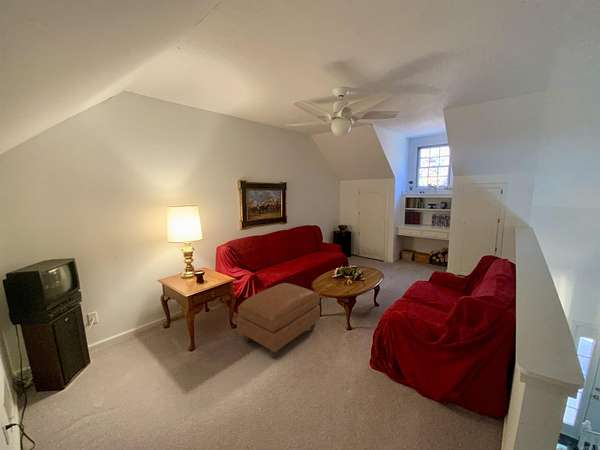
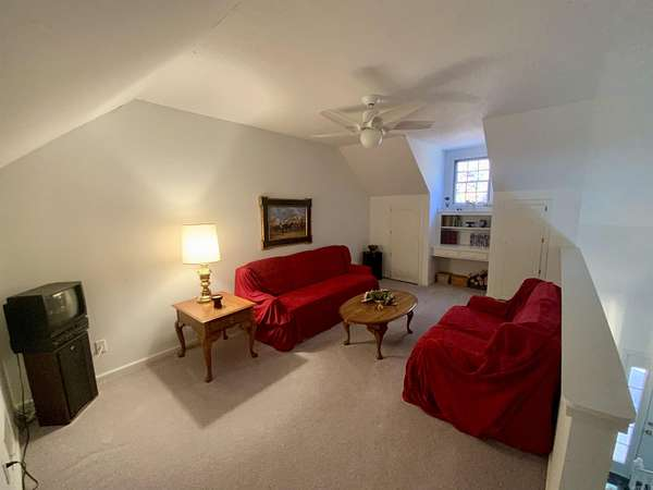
- ottoman (280, 313)
